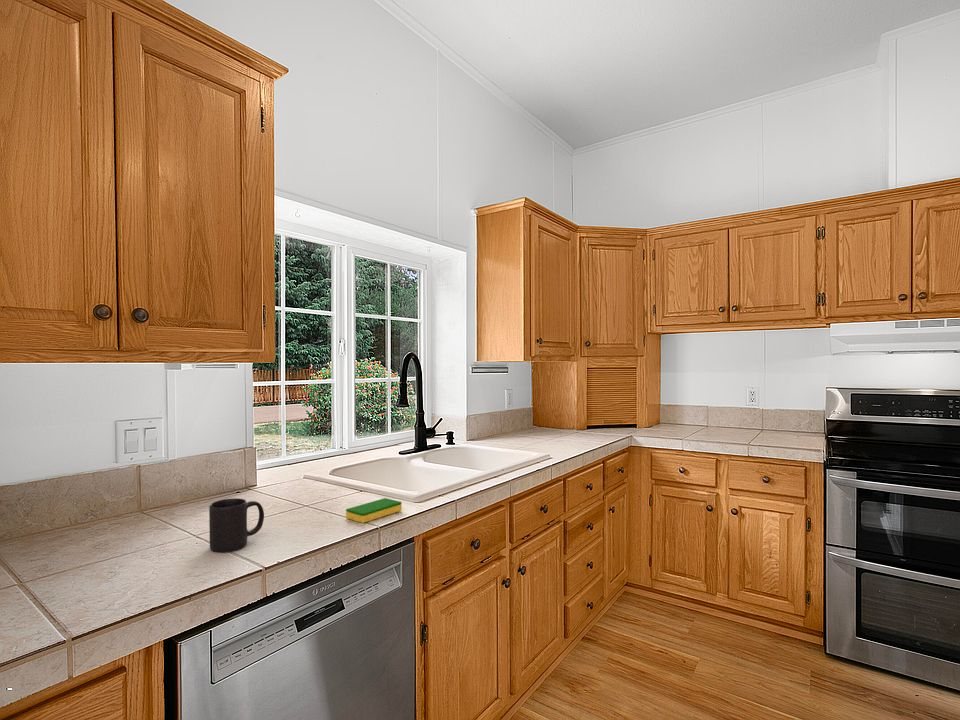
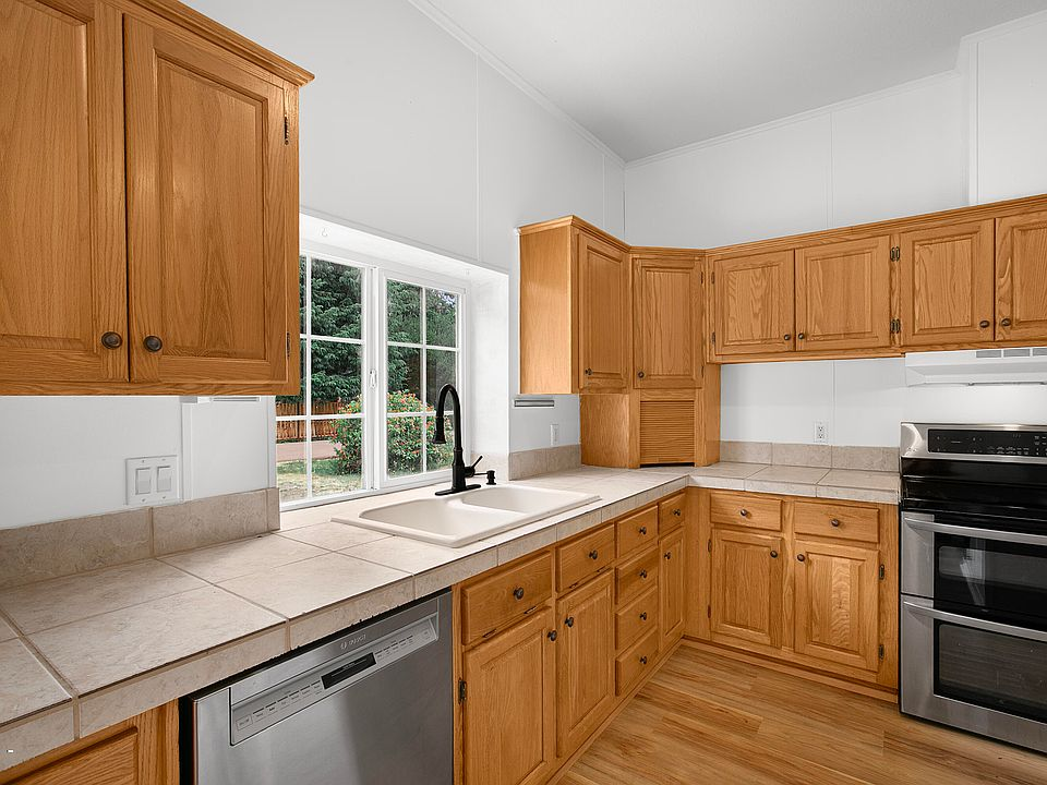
- dish sponge (374, 509)
- mug (238, 522)
